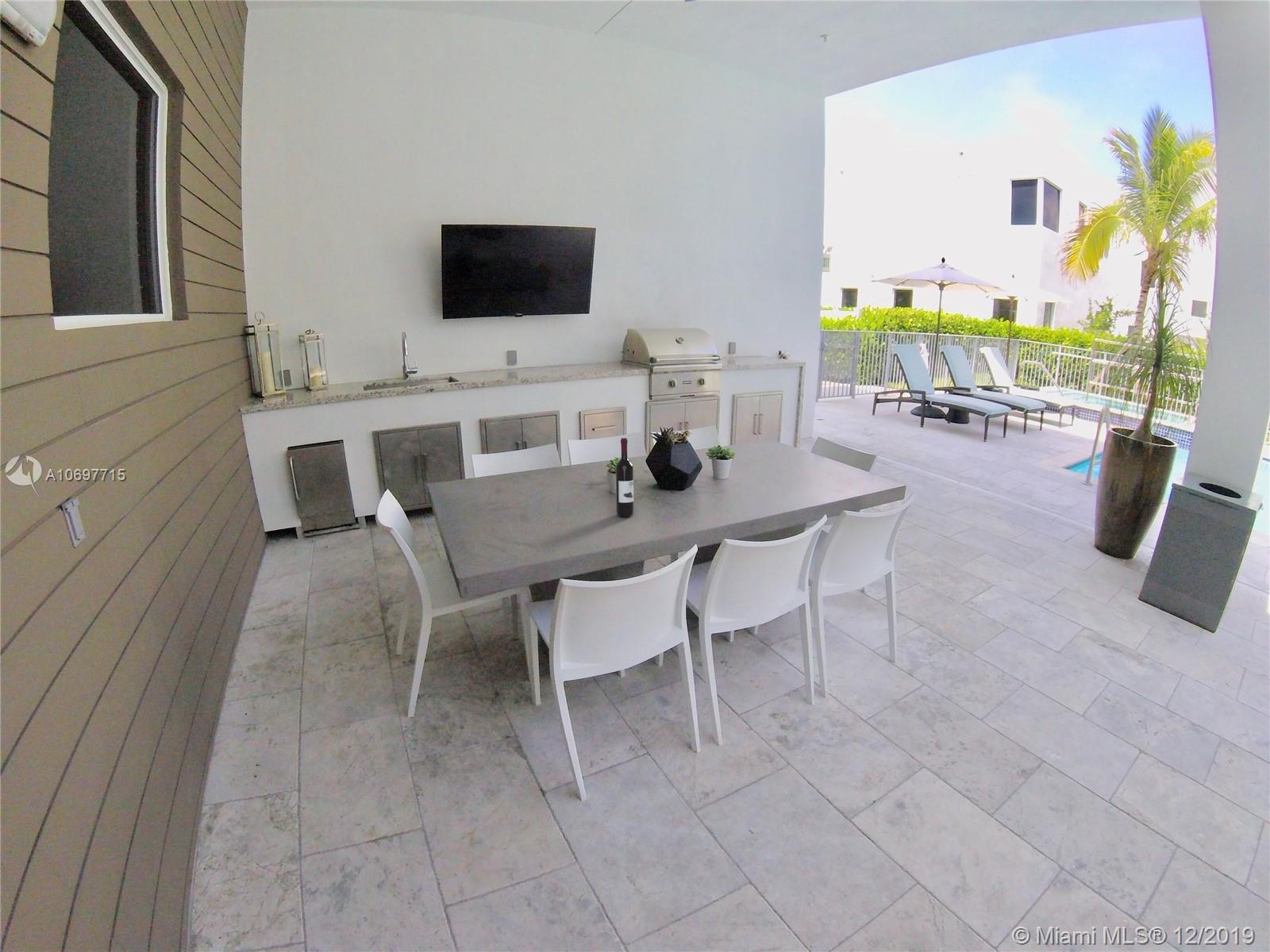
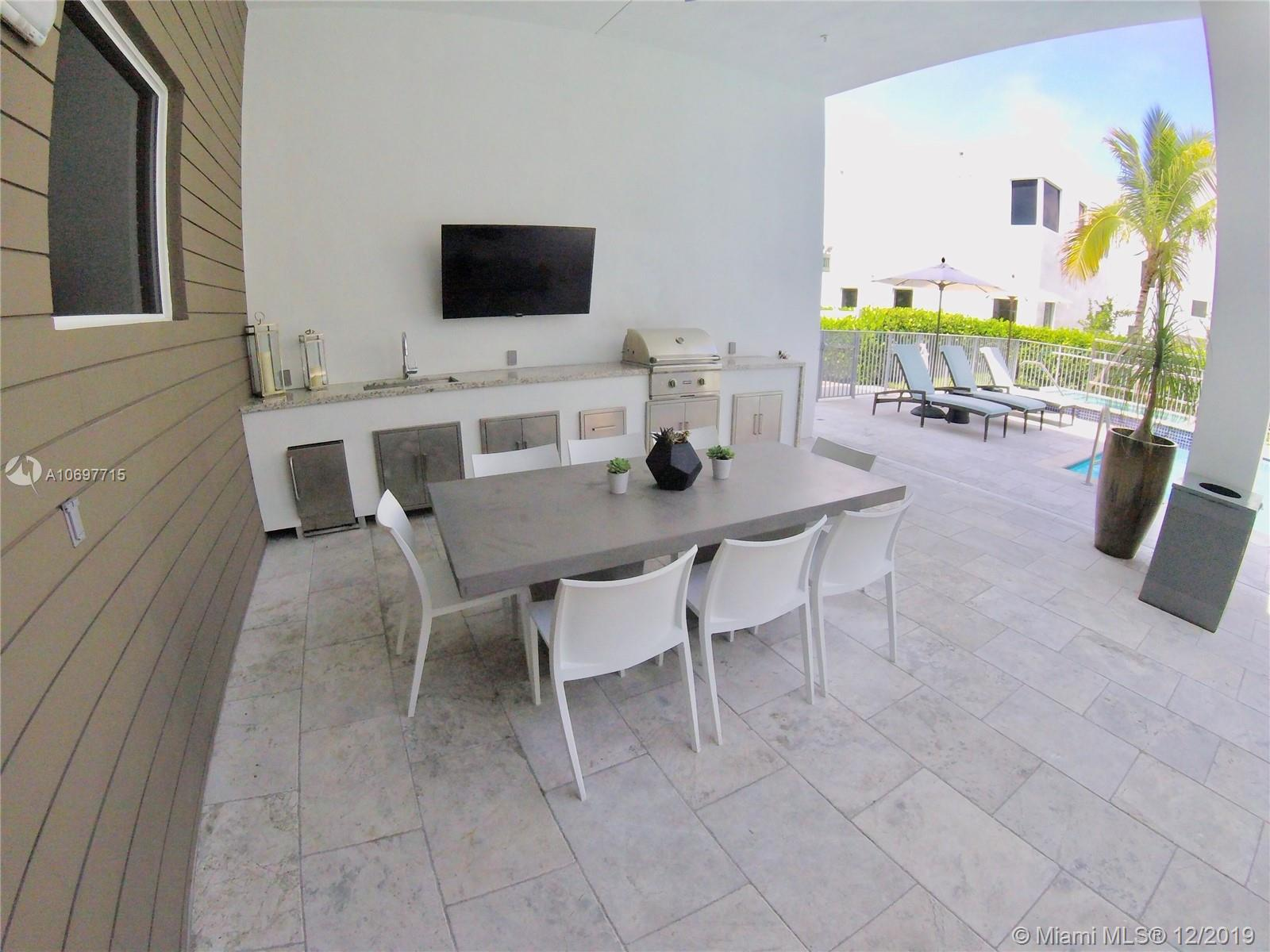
- wine bottle (624, 477)
